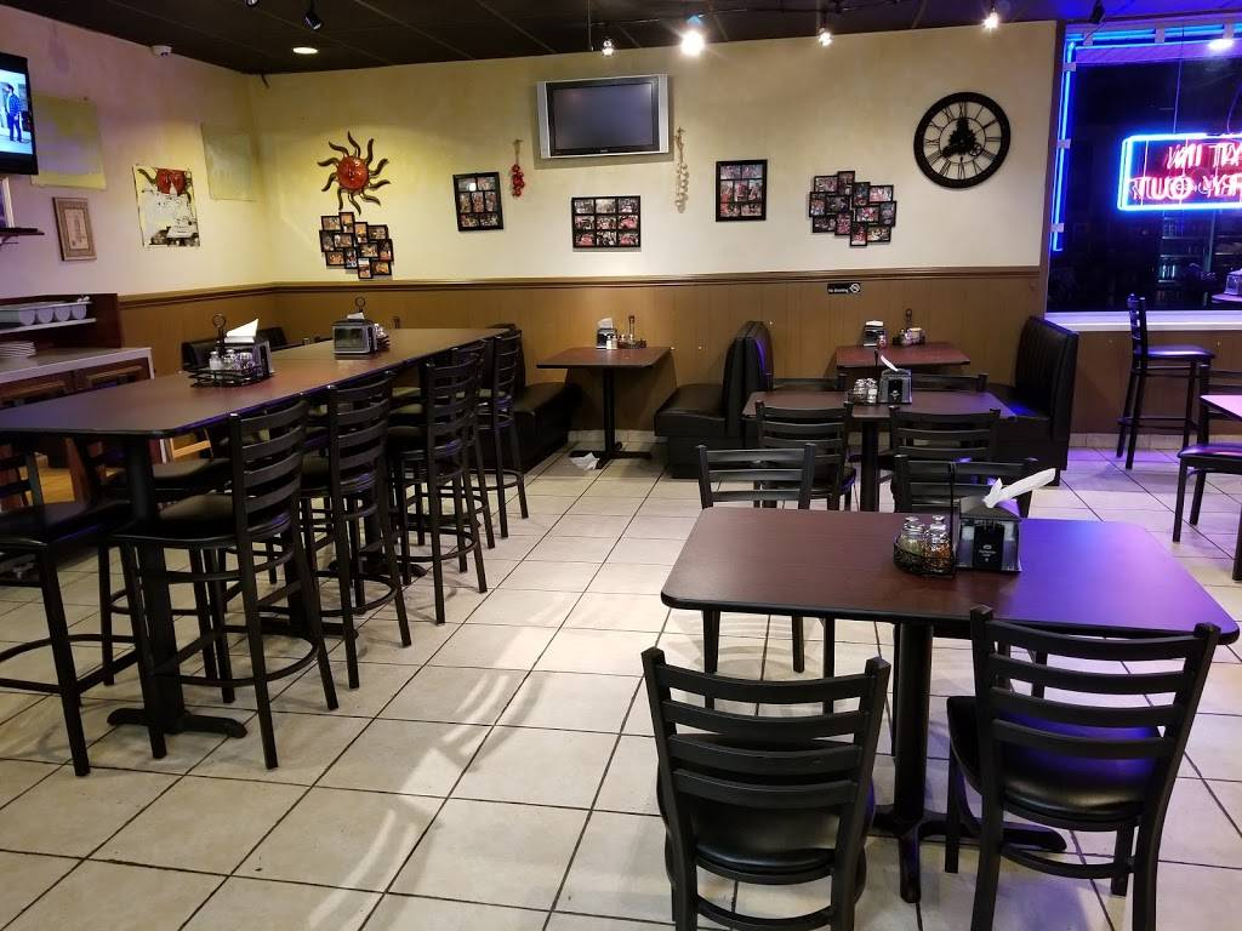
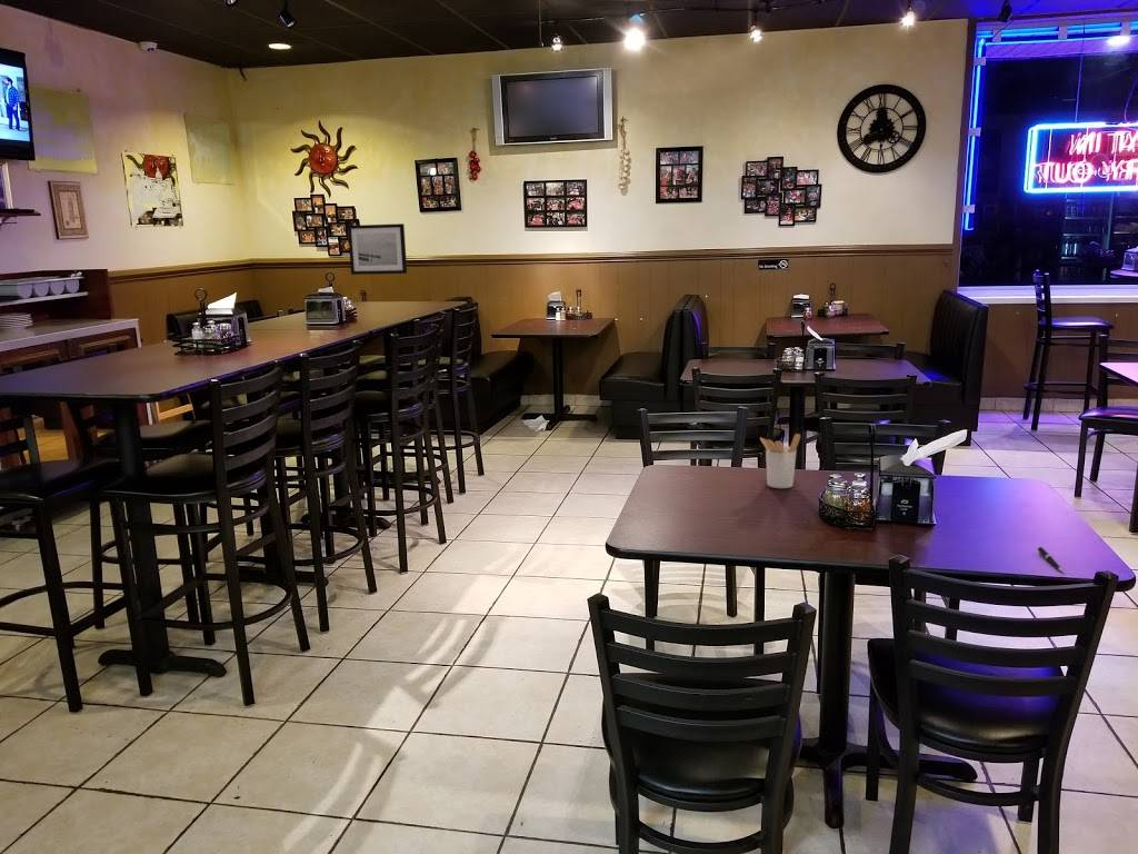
+ utensil holder (778, 459)
+ wall art (377, 249)
+ pen (1050, 558)
